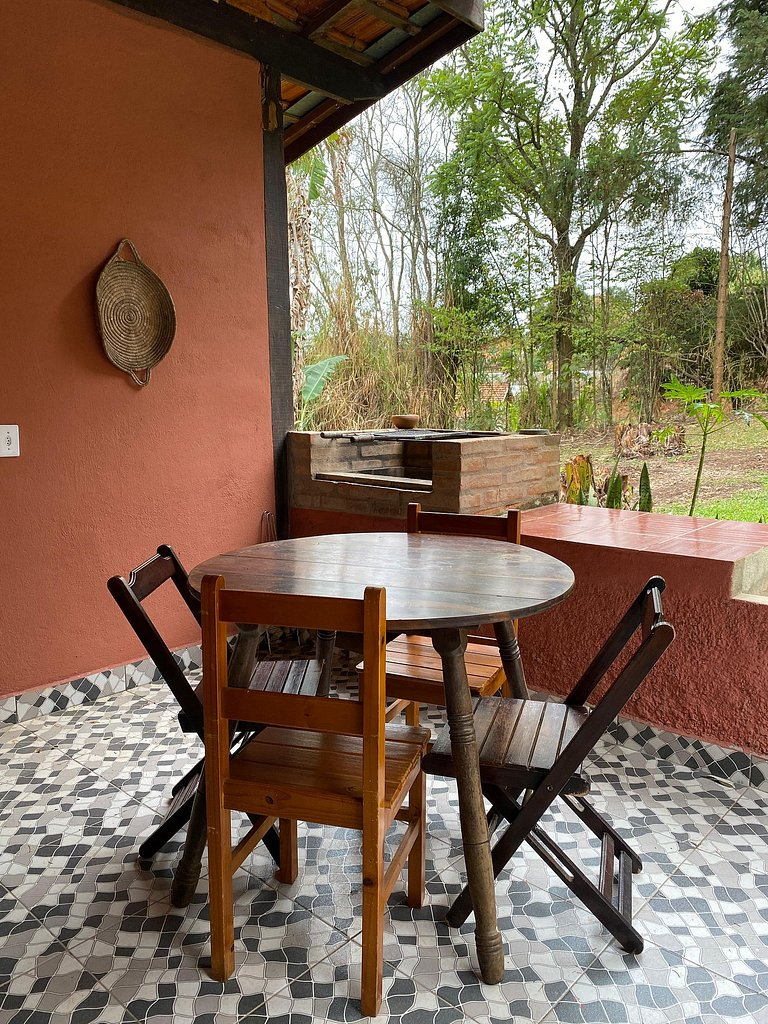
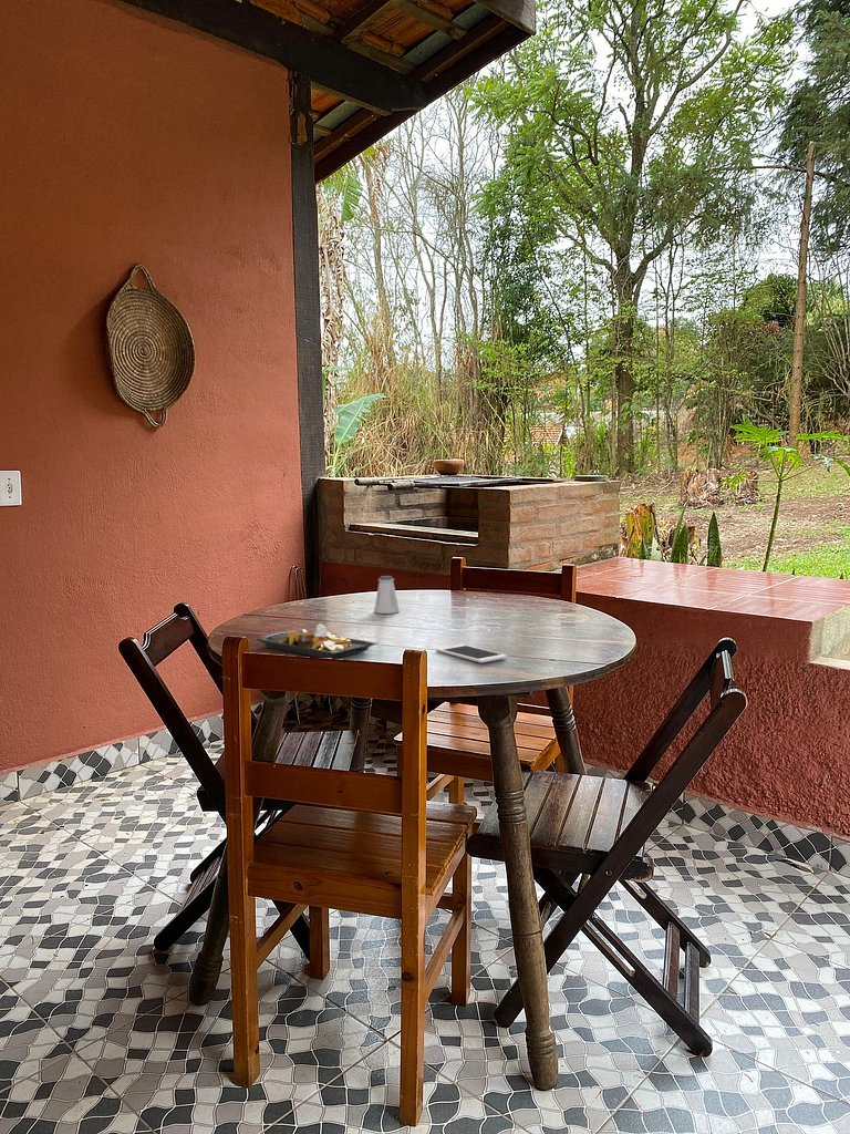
+ cell phone (470, 652)
+ plate (319, 635)
+ saltshaker (386, 594)
